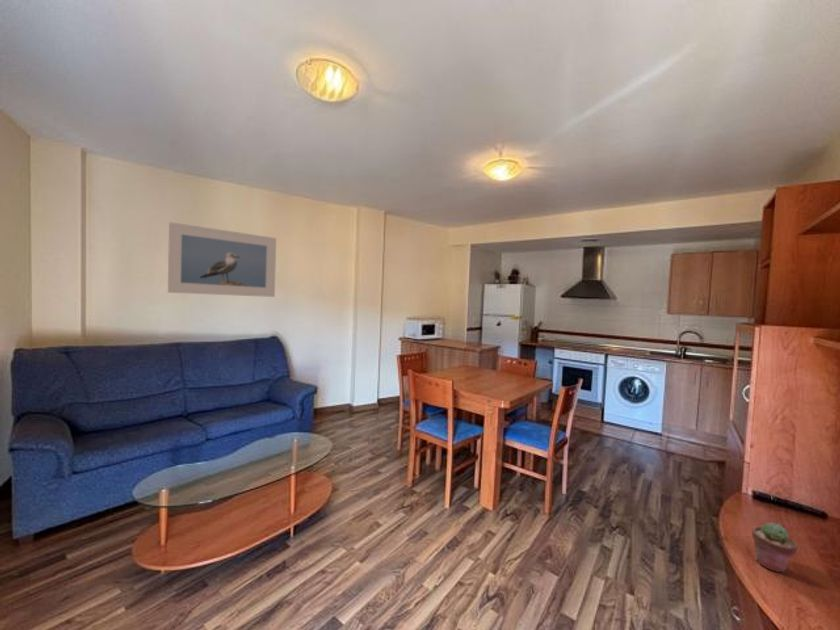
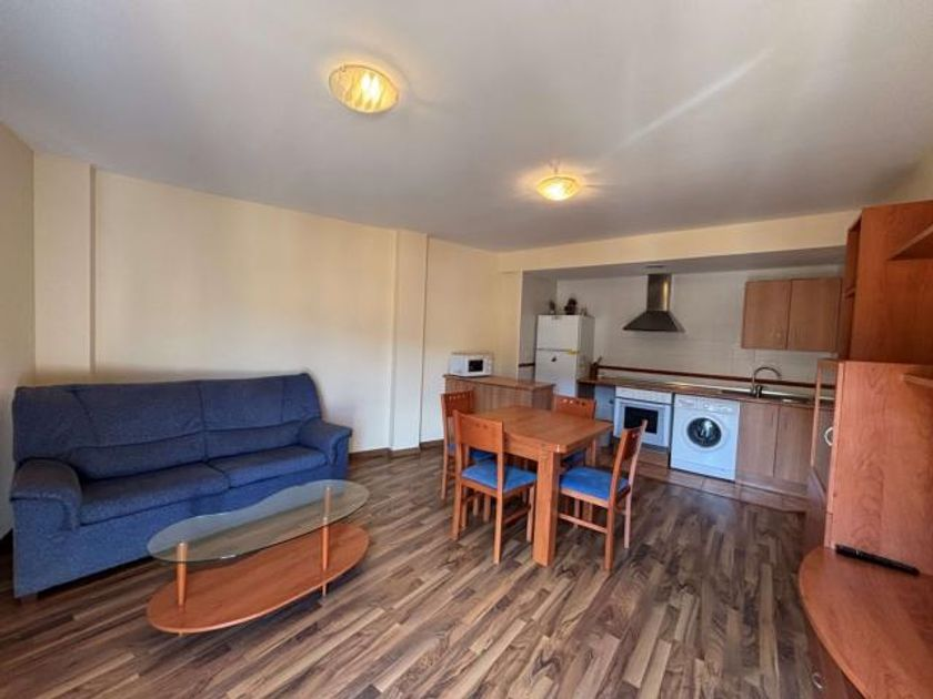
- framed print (226, 263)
- potted succulent (773, 544)
